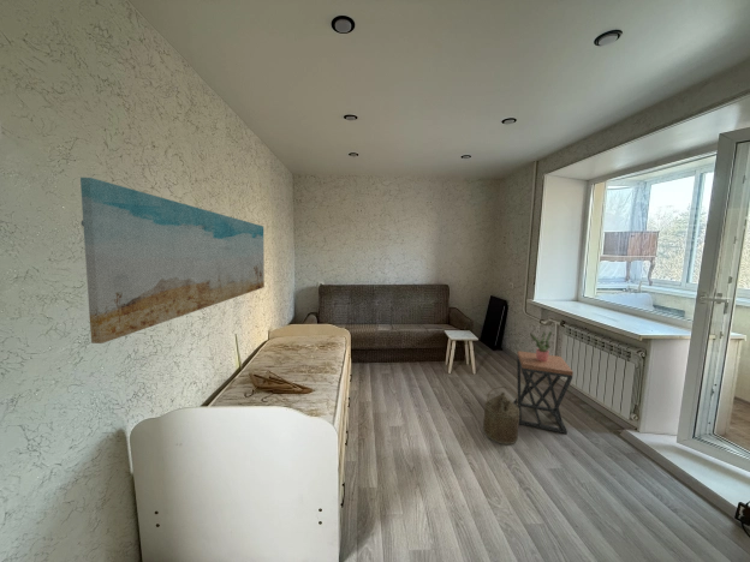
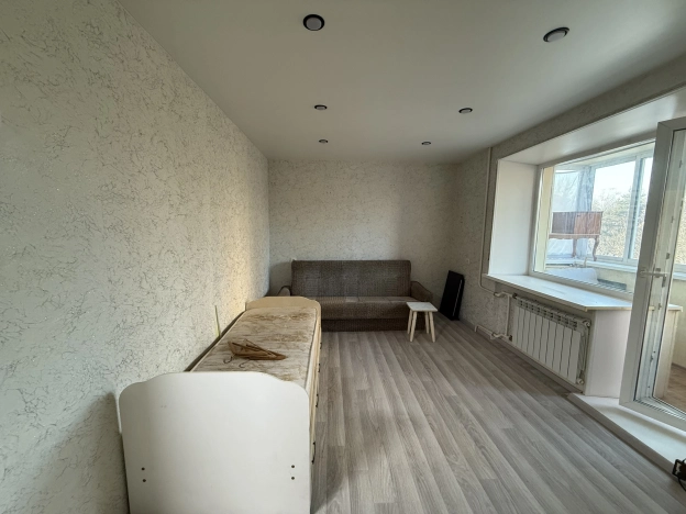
- stool (538, 390)
- potted plant (540, 346)
- wall art (214, 258)
- watering can (501, 408)
